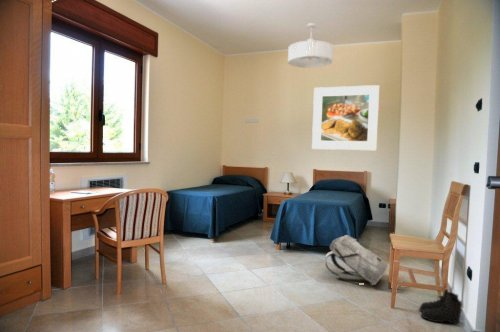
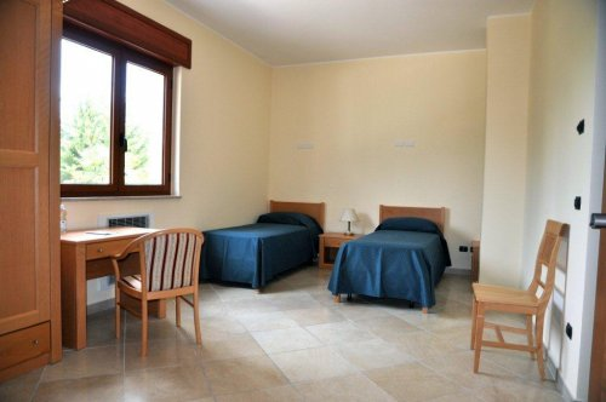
- backpack (355, 258)
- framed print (344, 118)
- boots (440, 304)
- ceiling light fixture (310, 43)
